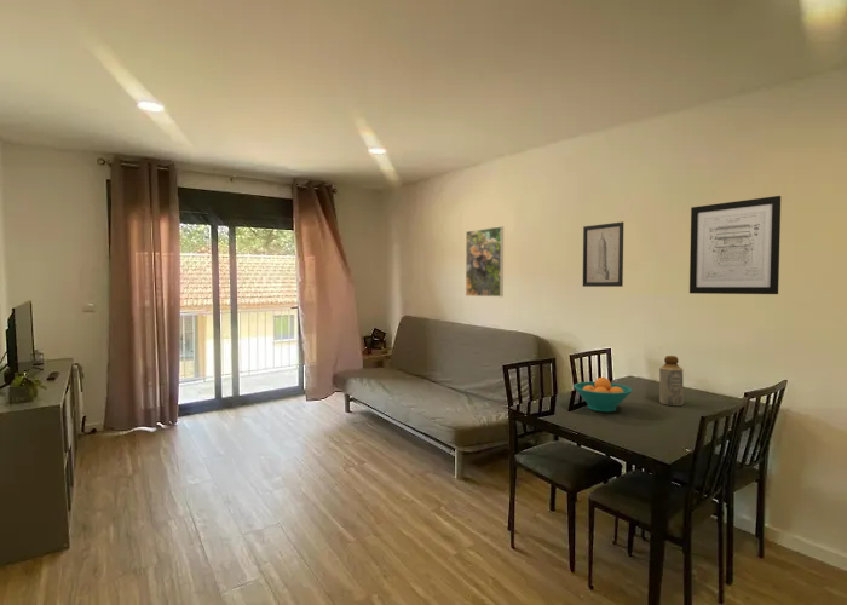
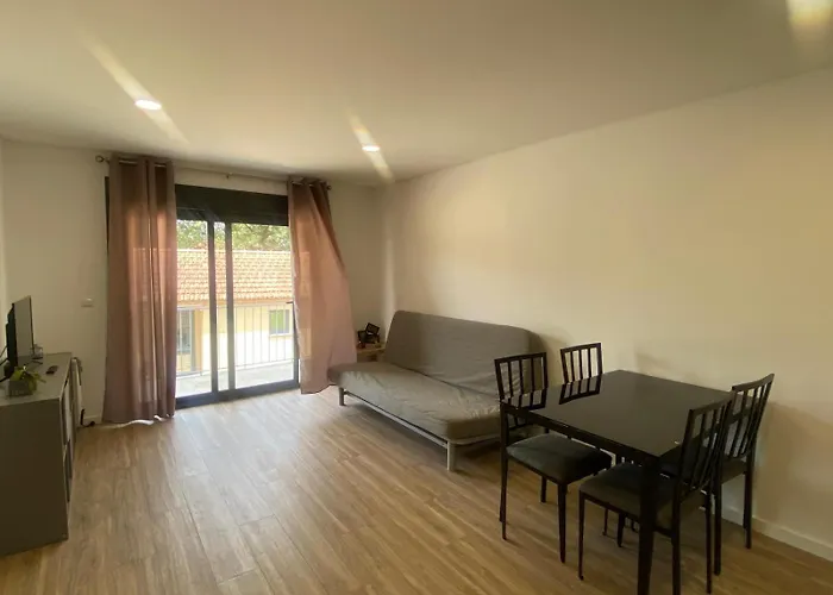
- wall art (732, 248)
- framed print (483, 263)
- bottle (670, 379)
- fruit bowl (601, 392)
- wall art (601, 255)
